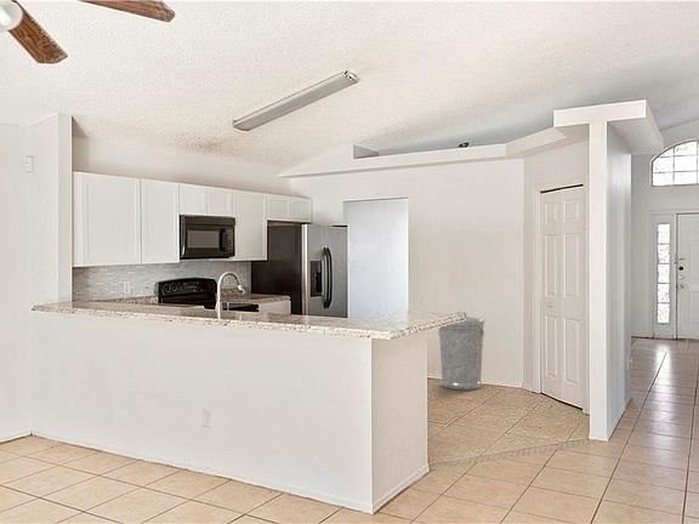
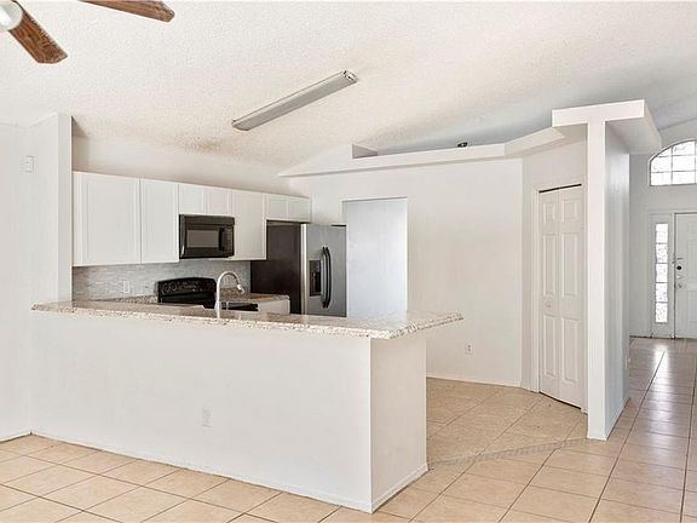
- trash can (461, 349)
